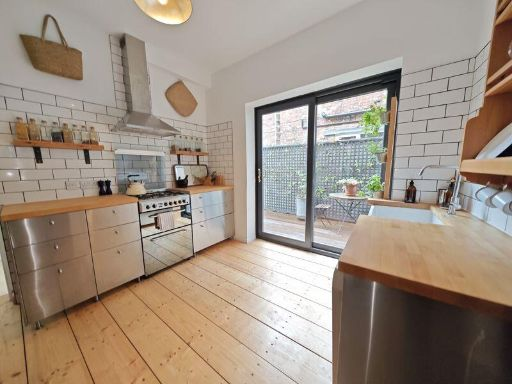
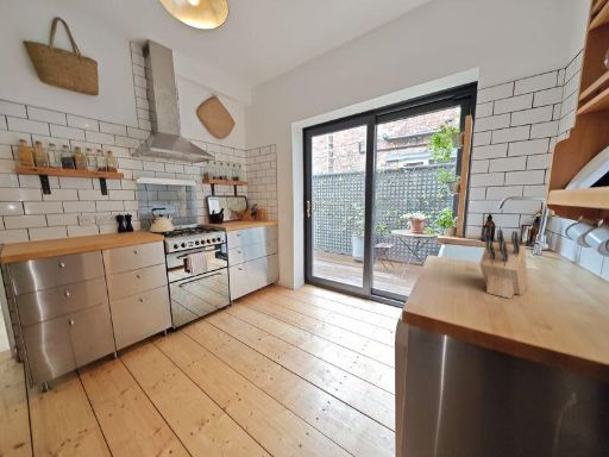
+ knife block (506, 258)
